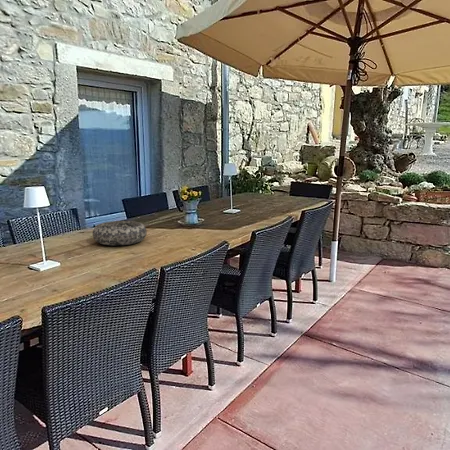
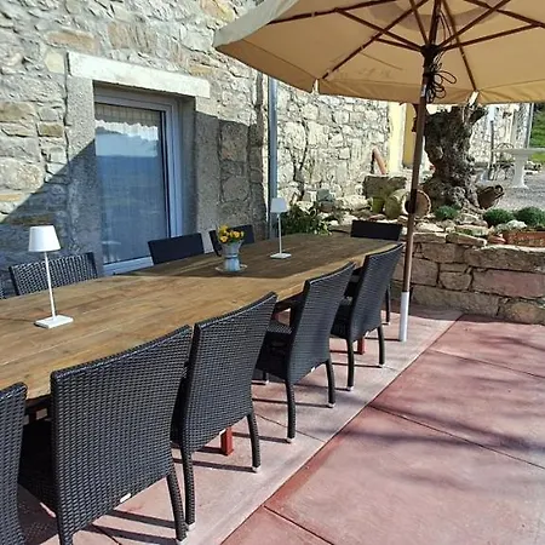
- decorative bowl (120, 232)
